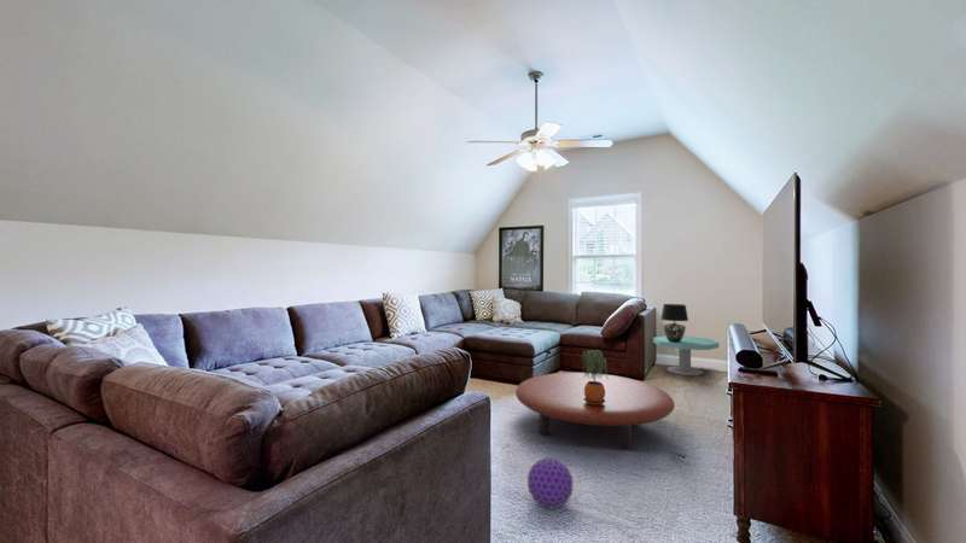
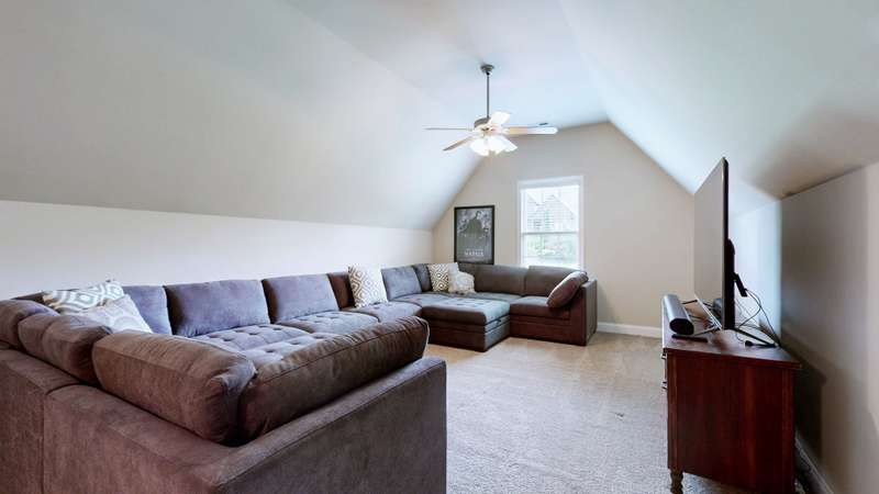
- side table (685, 355)
- table lamp (674, 322)
- potted plant (595, 375)
- ball (549, 481)
- coffee table (590, 407)
